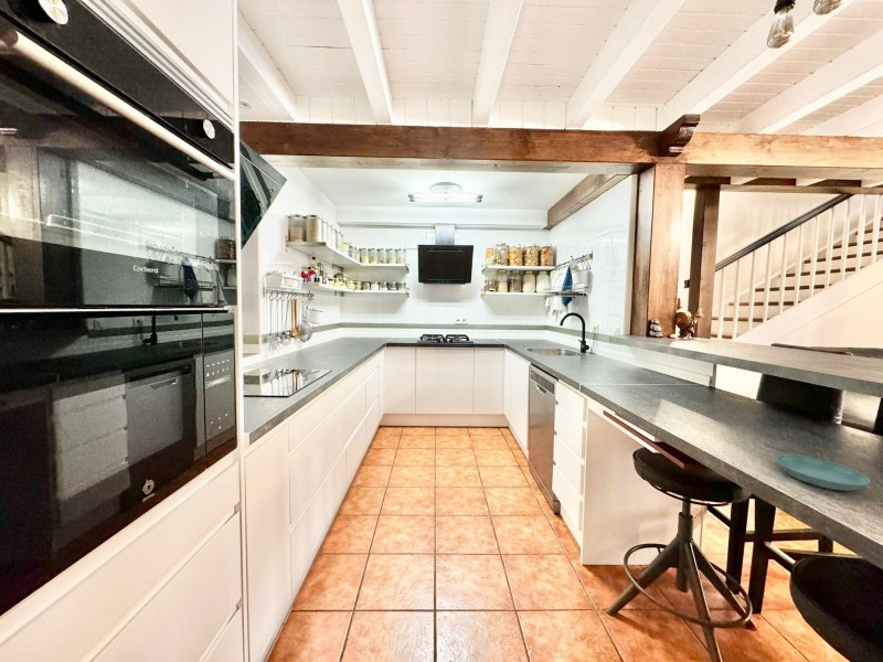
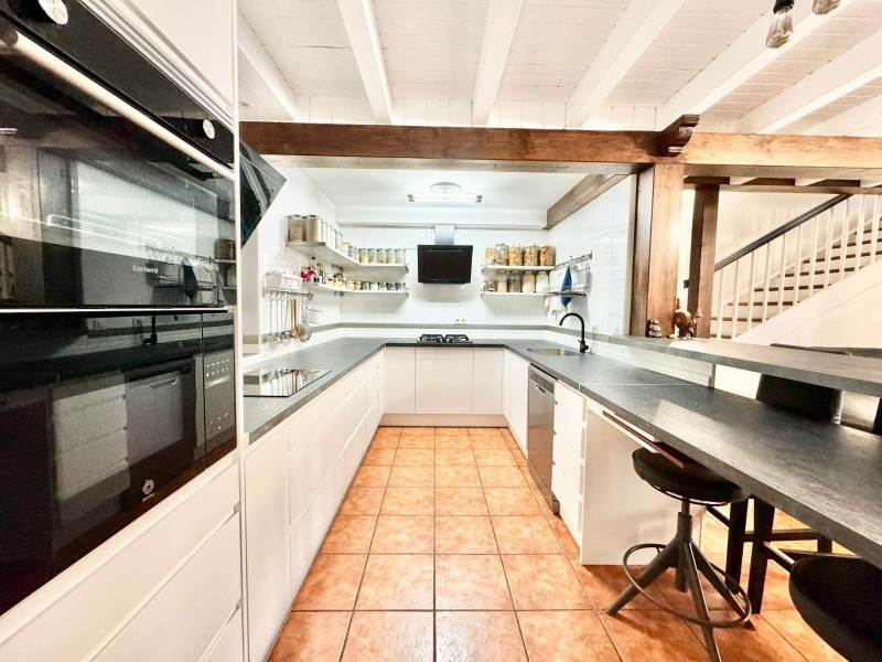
- saucer (819, 473)
